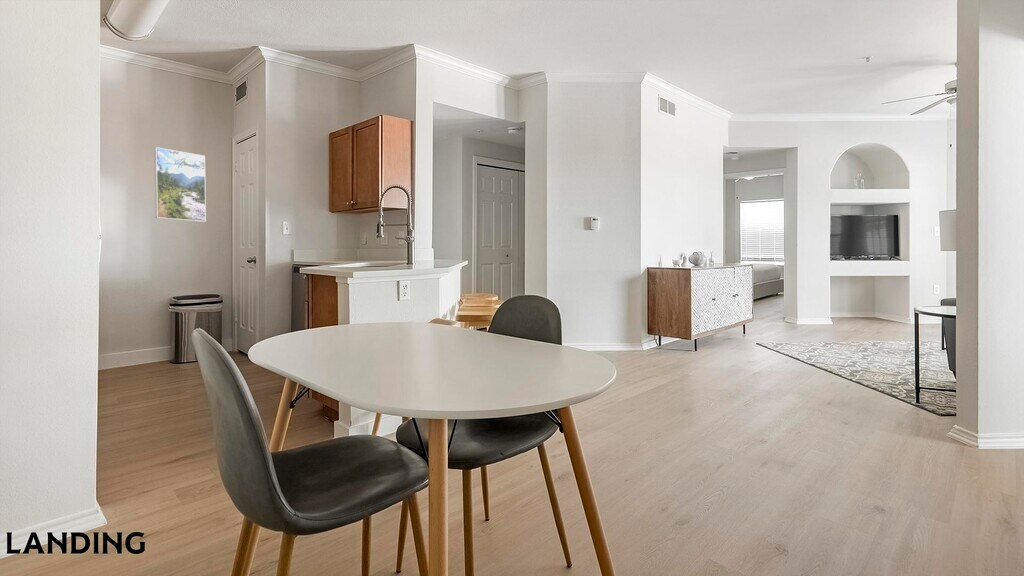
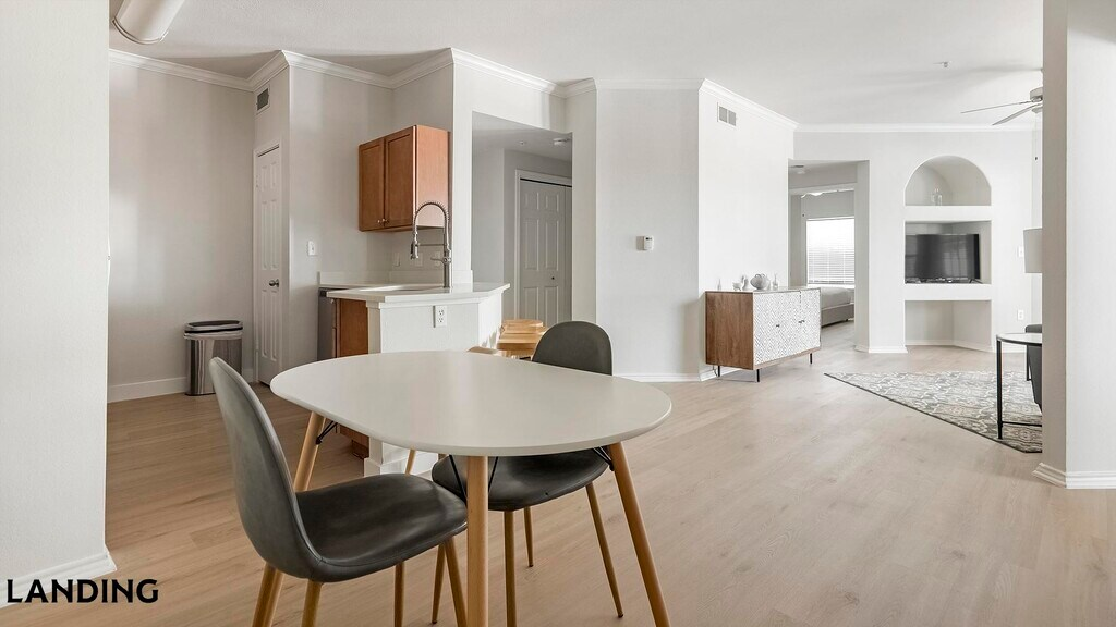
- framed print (181, 185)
